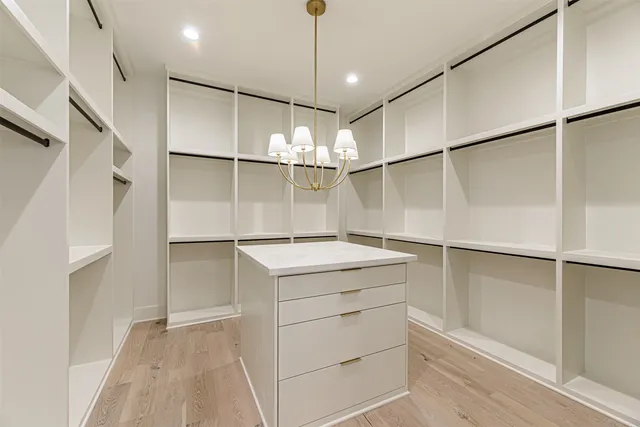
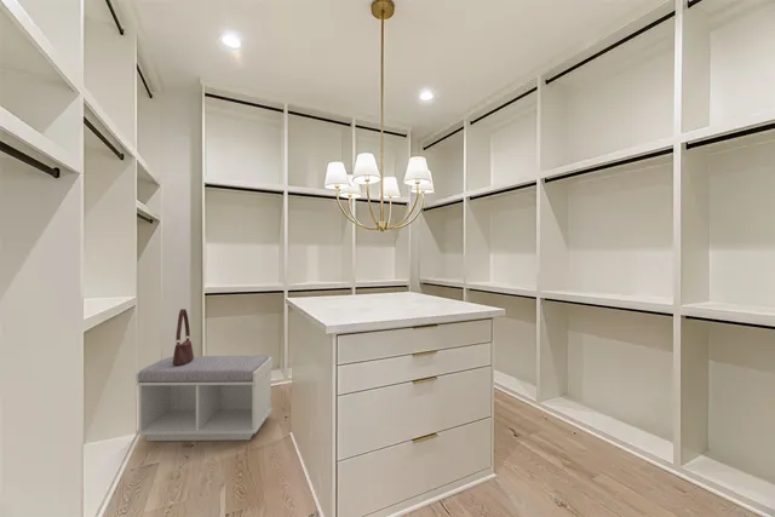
+ bench (208, 395)
+ shoulder bag (185, 335)
